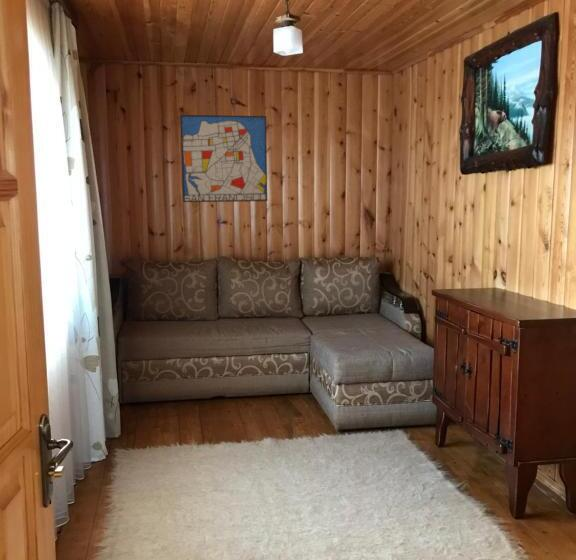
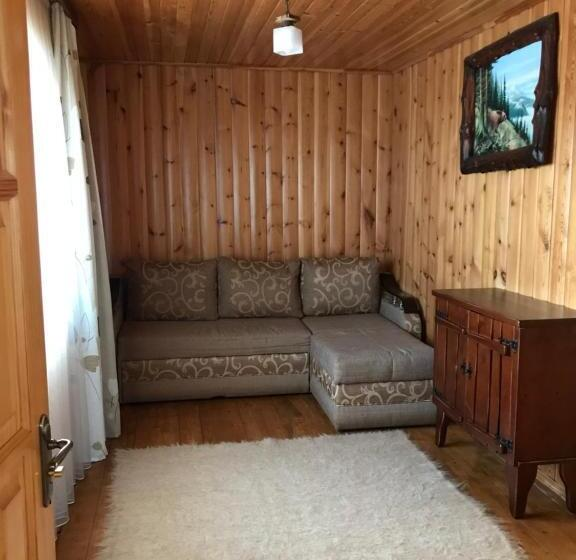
- wall art (224, 159)
